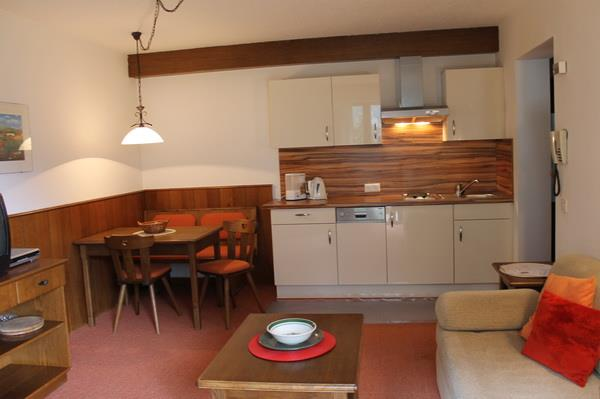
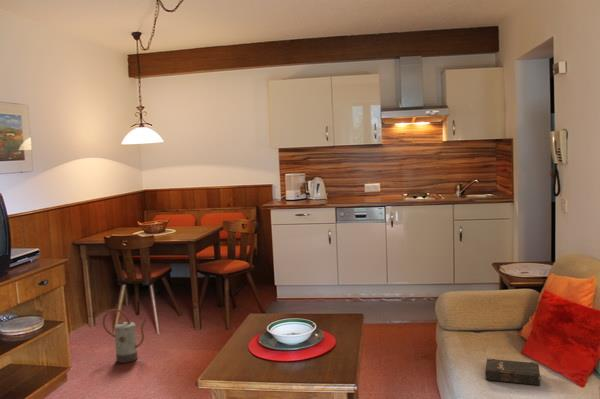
+ watering can (125, 334)
+ hardback book (512, 371)
